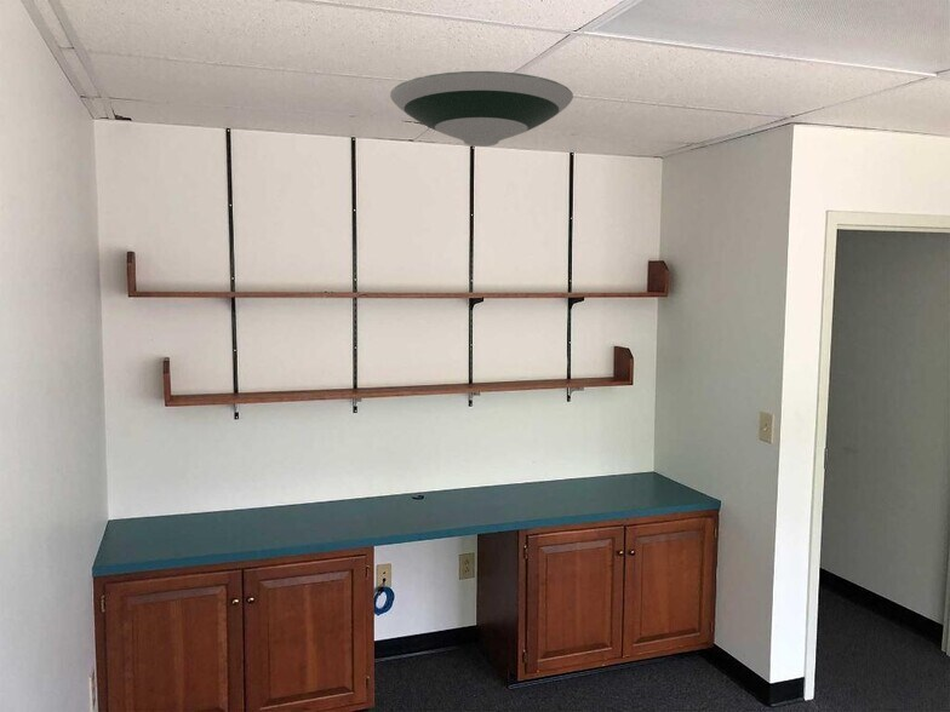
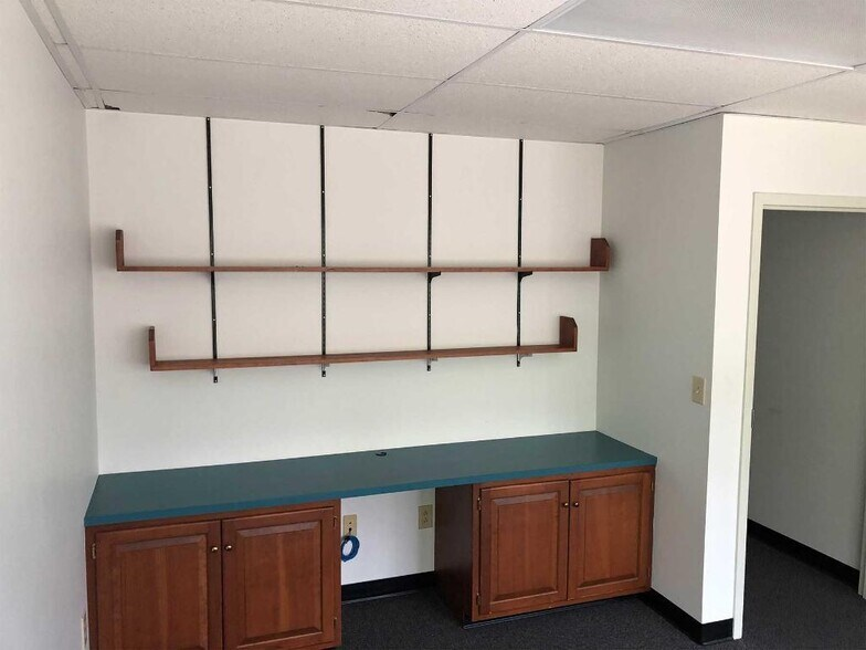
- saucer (481, 120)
